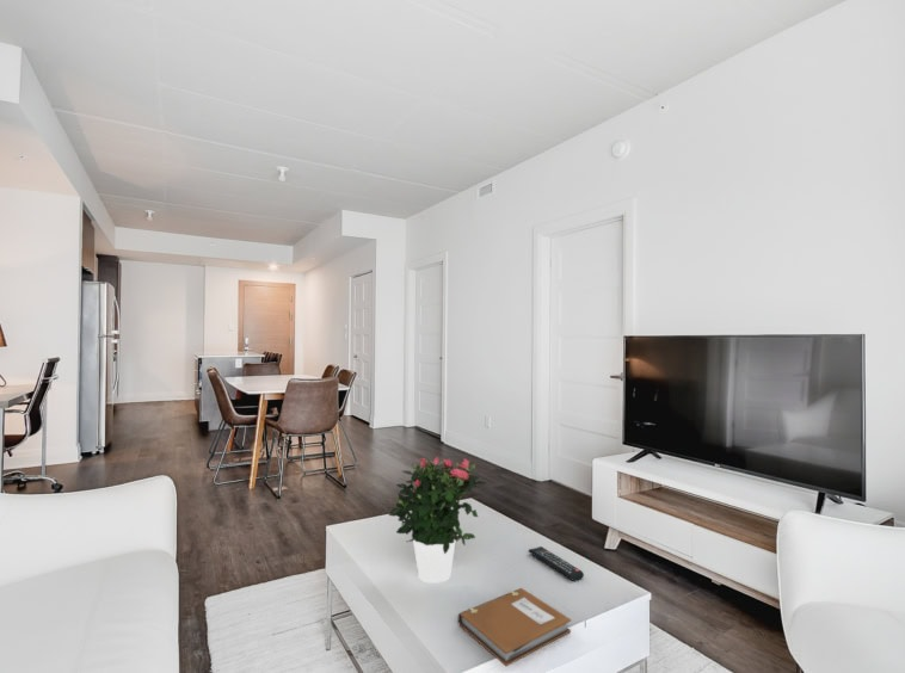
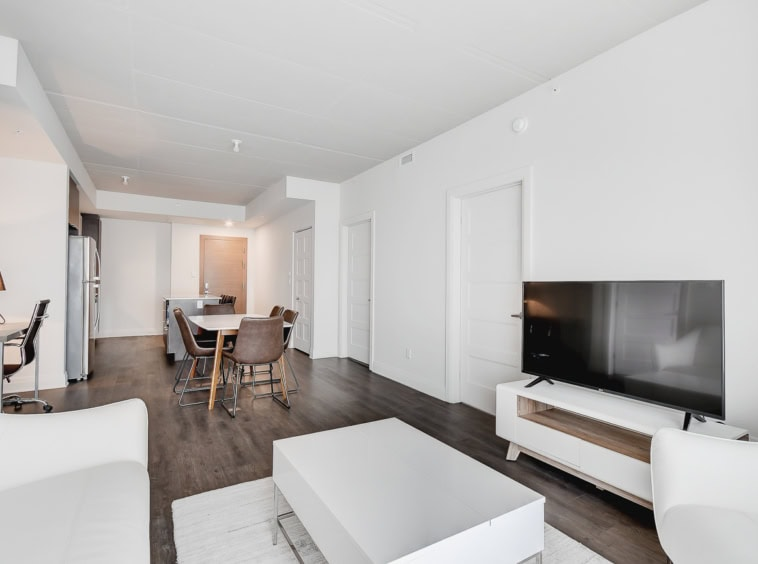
- remote control (554, 562)
- notebook (515, 620)
- potted flower (437, 515)
